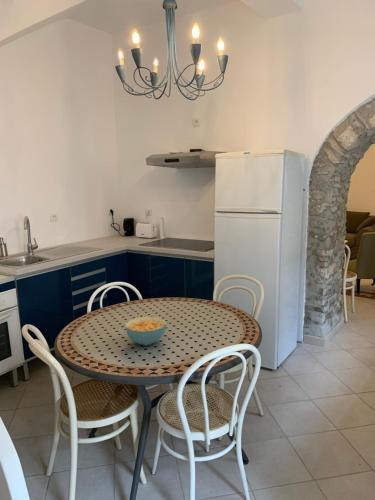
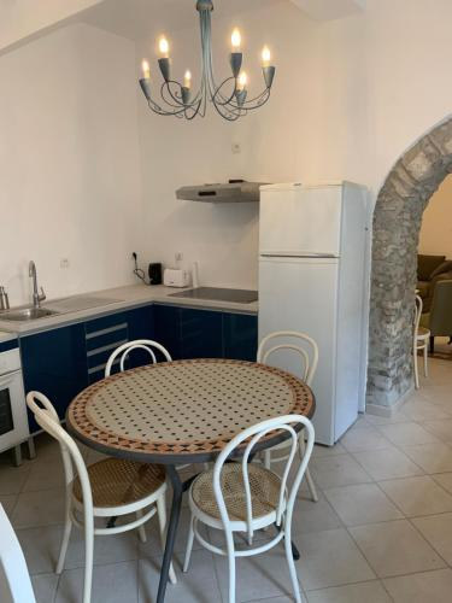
- cereal bowl (146, 333)
